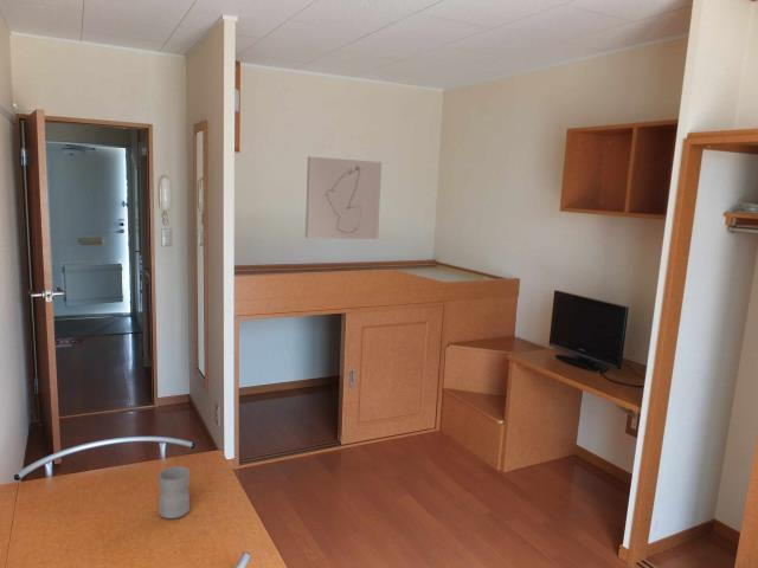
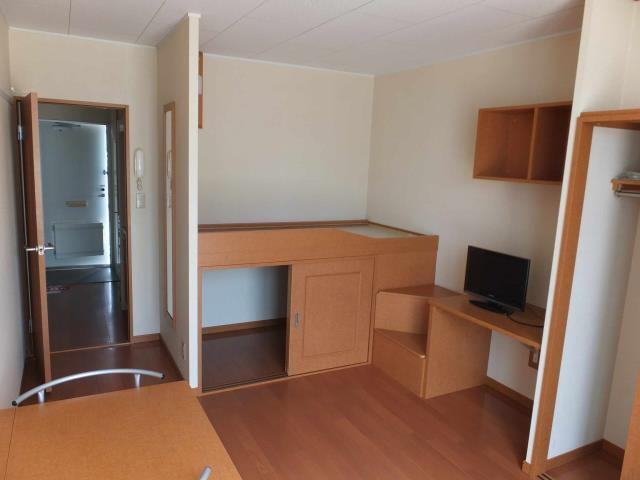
- wall art (343, 199)
- mug (176, 489)
